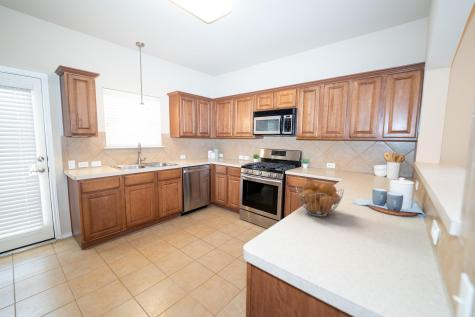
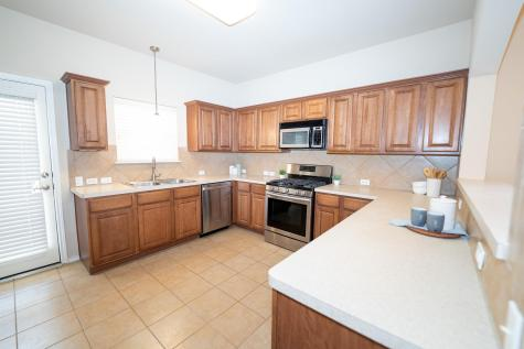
- fruit basket (318, 197)
